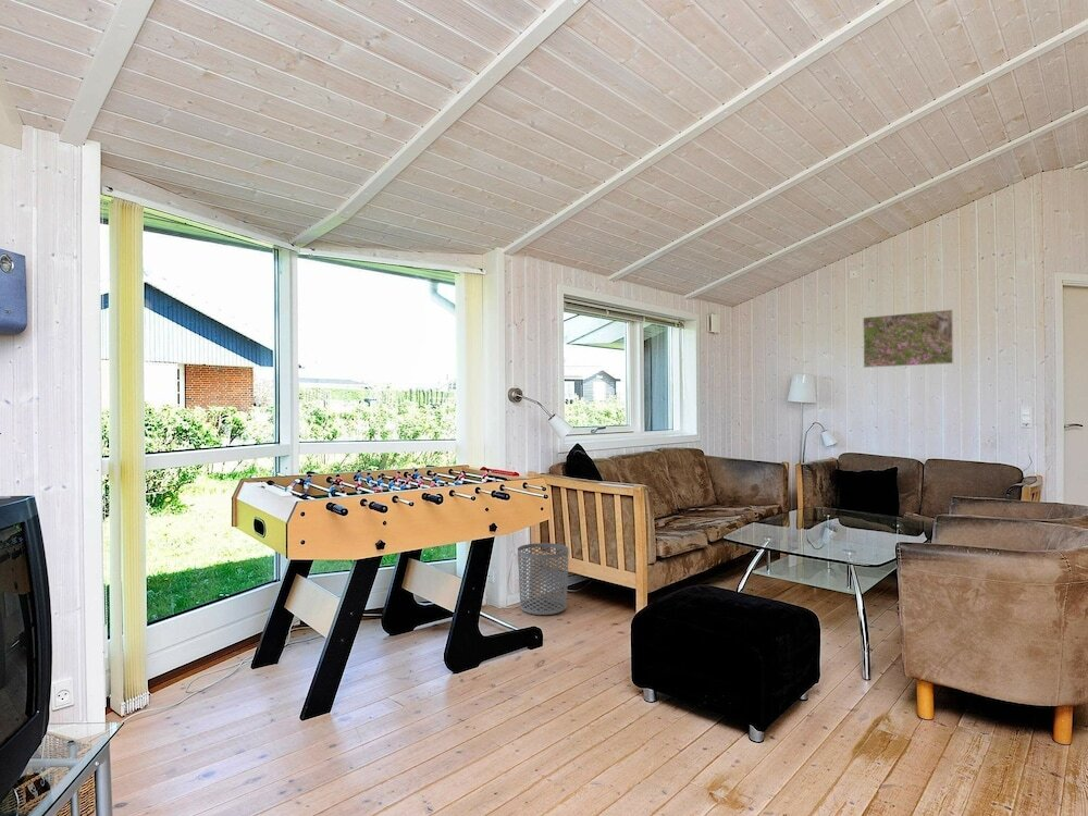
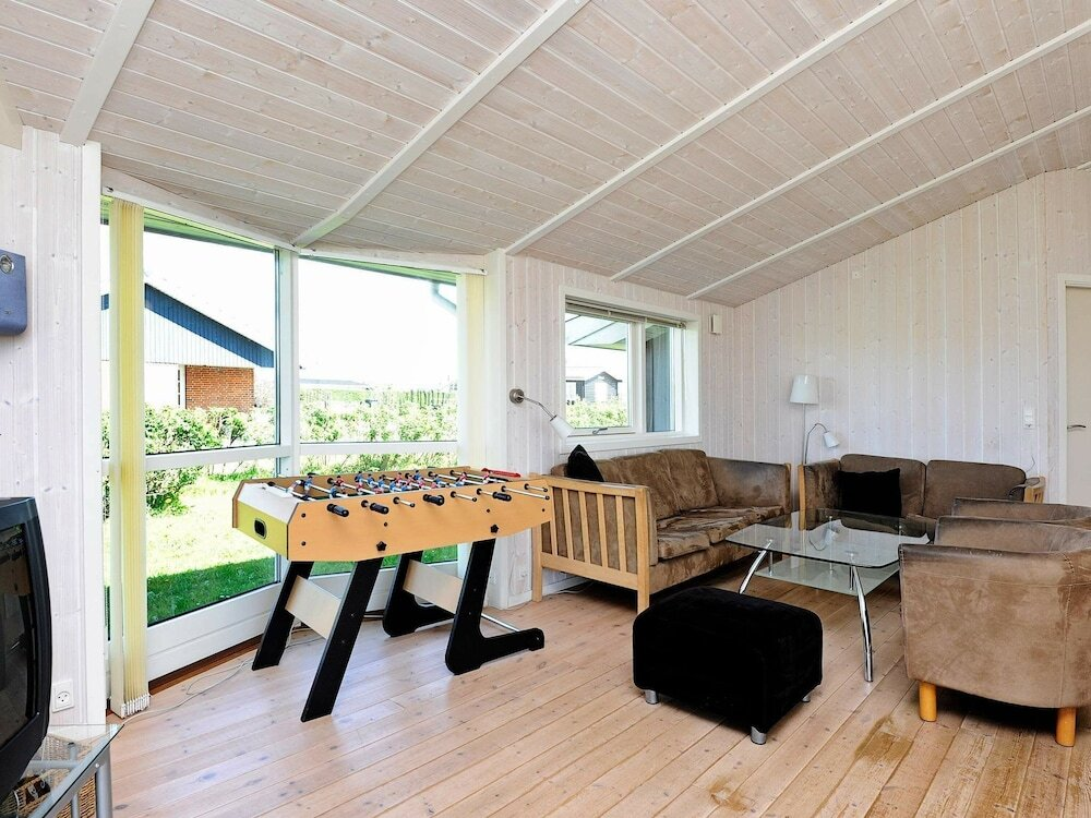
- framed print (906, 339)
- waste bin (543, 578)
